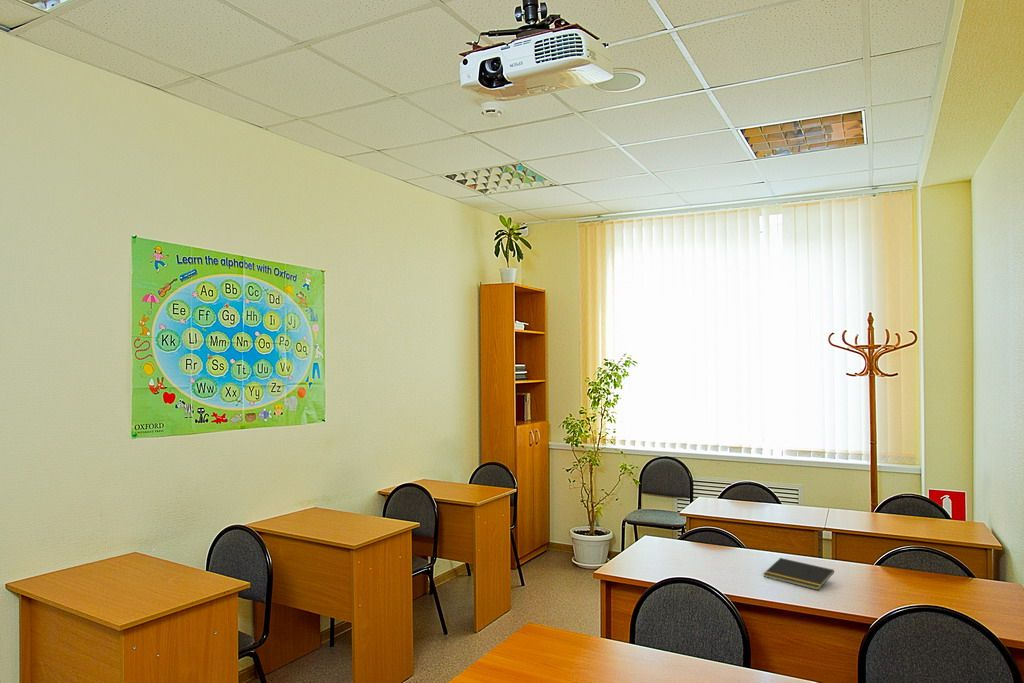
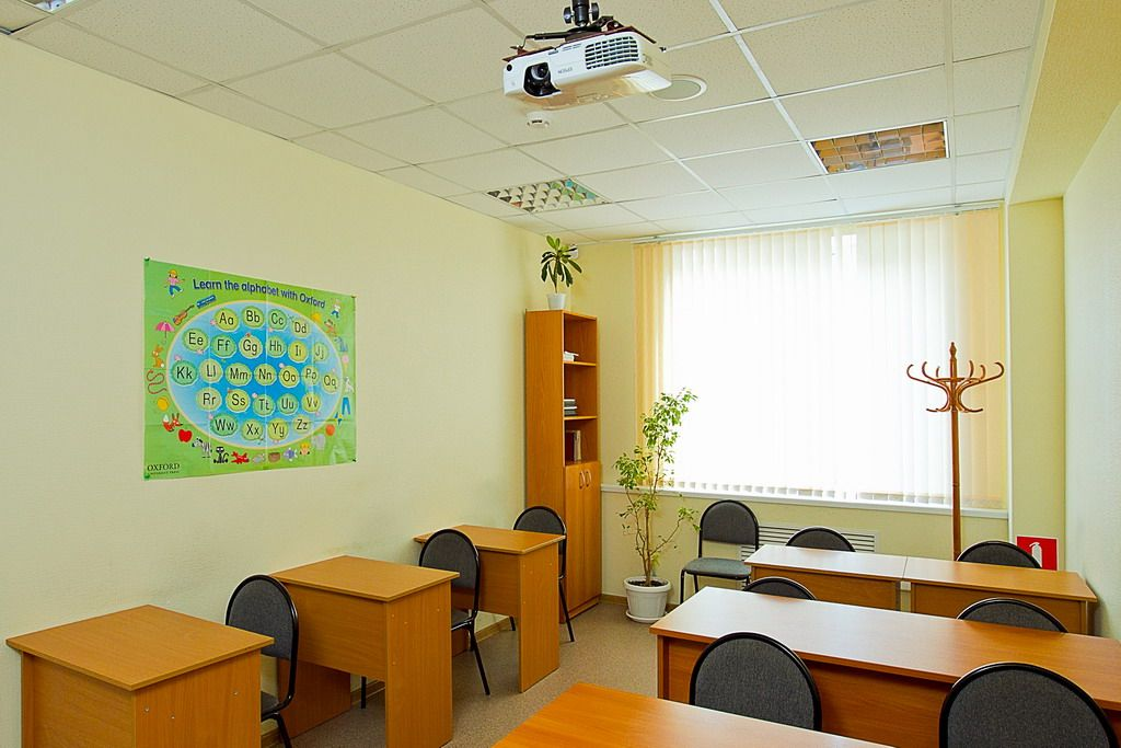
- notepad (798, 573)
